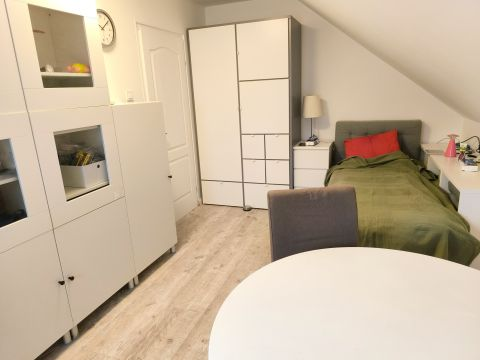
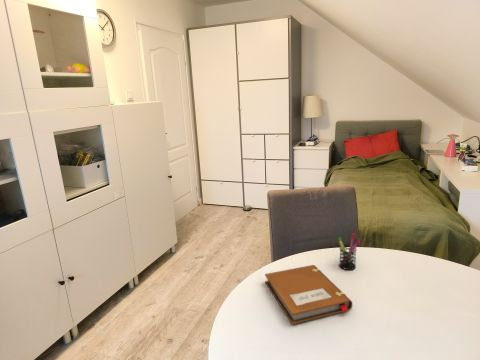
+ notebook (306, 291)
+ pen holder (346, 249)
